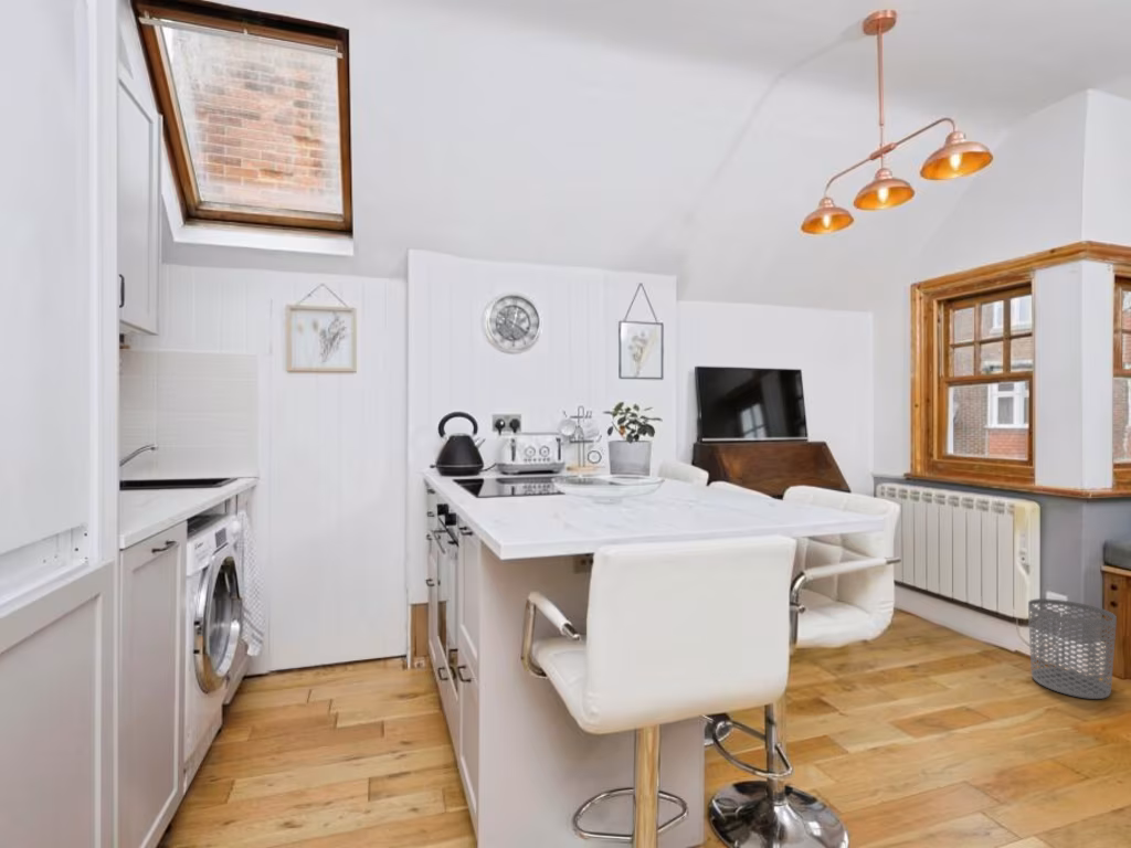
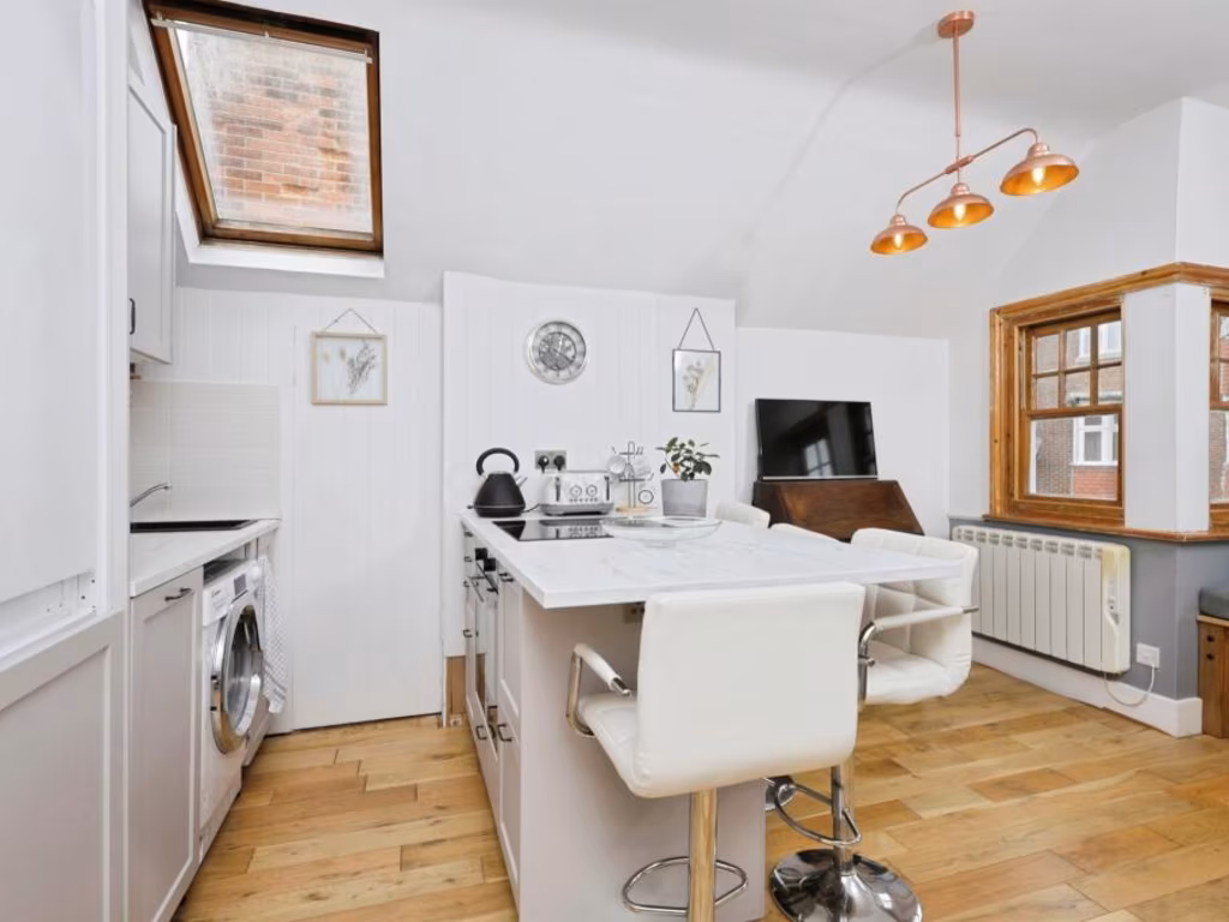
- waste bin (1069, 647)
